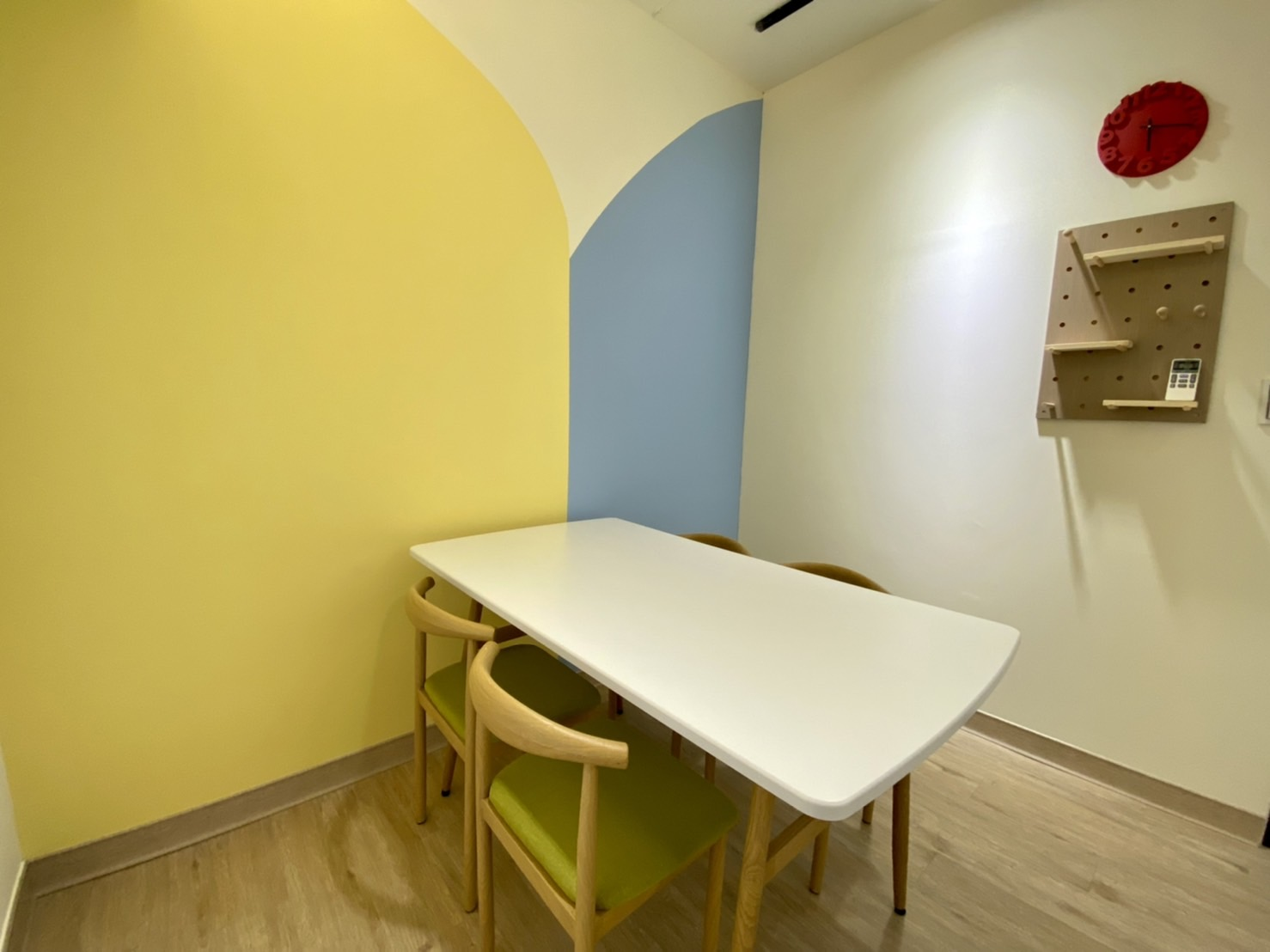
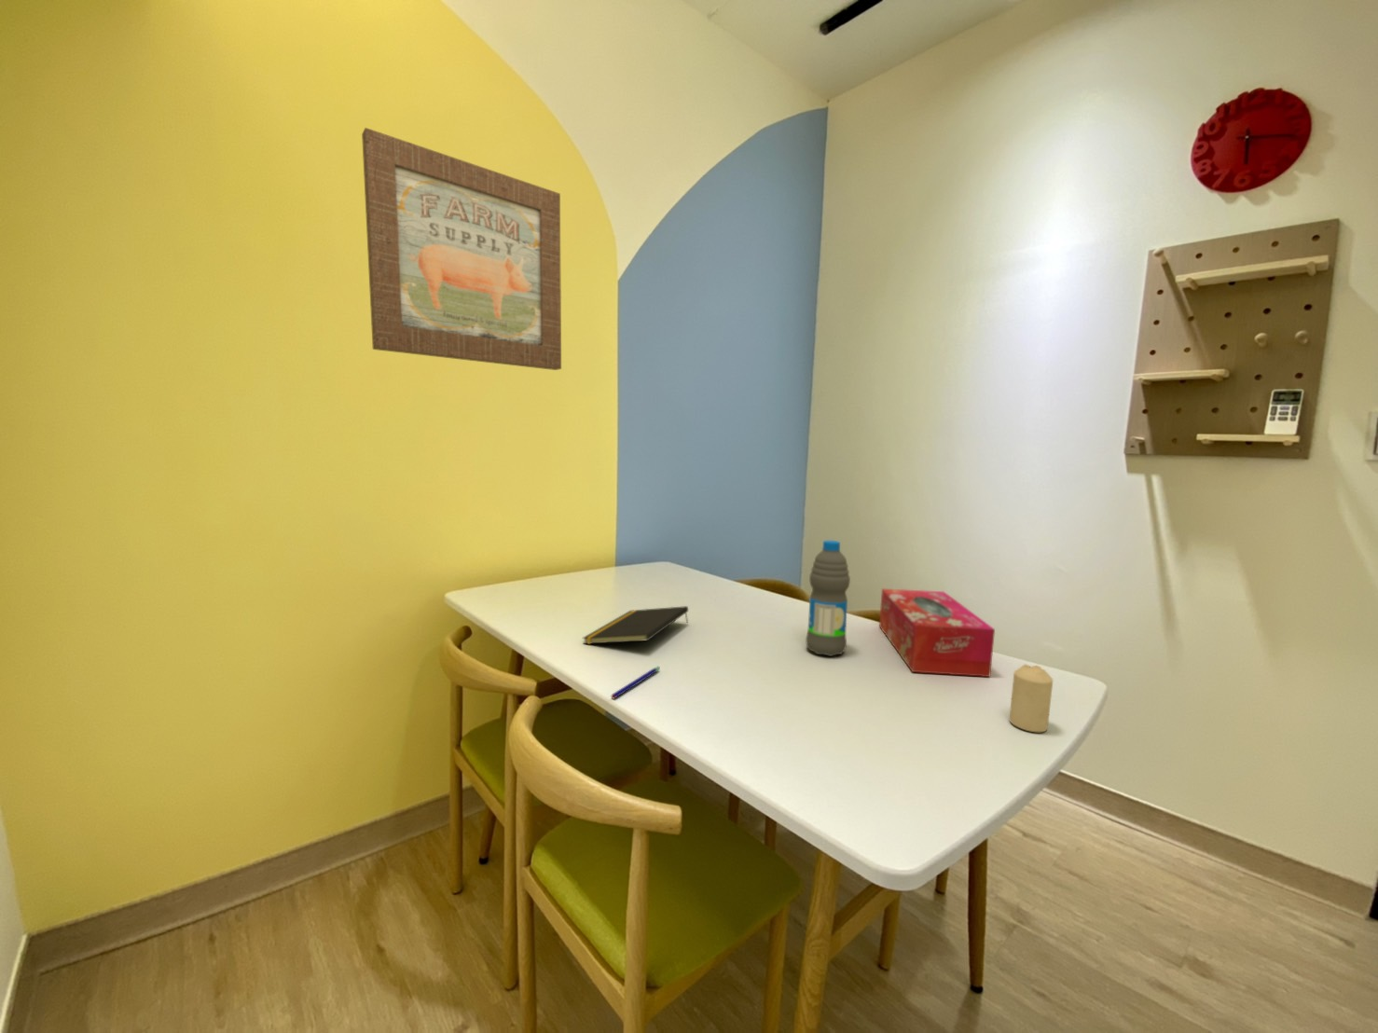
+ tissue box (930, 627)
+ candle (1030, 696)
+ pen (637, 680)
+ notepad (638, 624)
+ water bottle (828, 596)
+ wall art (473, 265)
